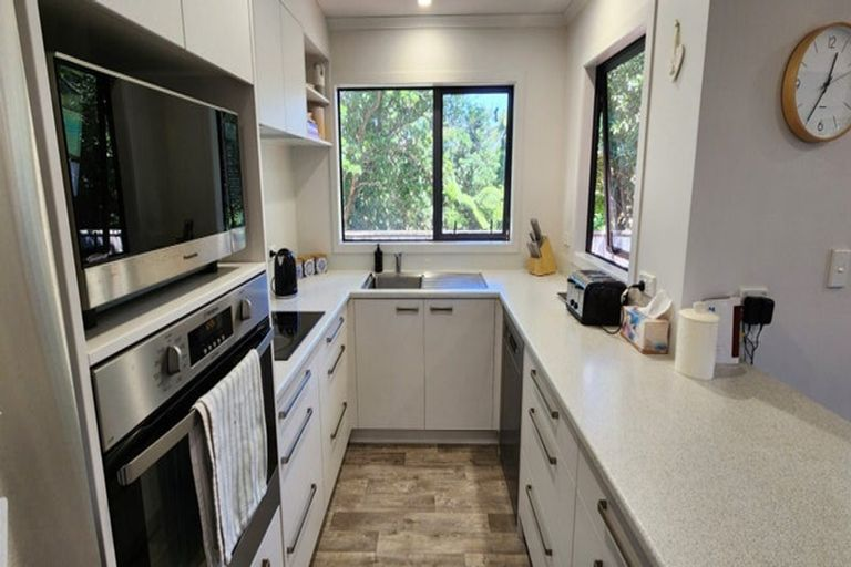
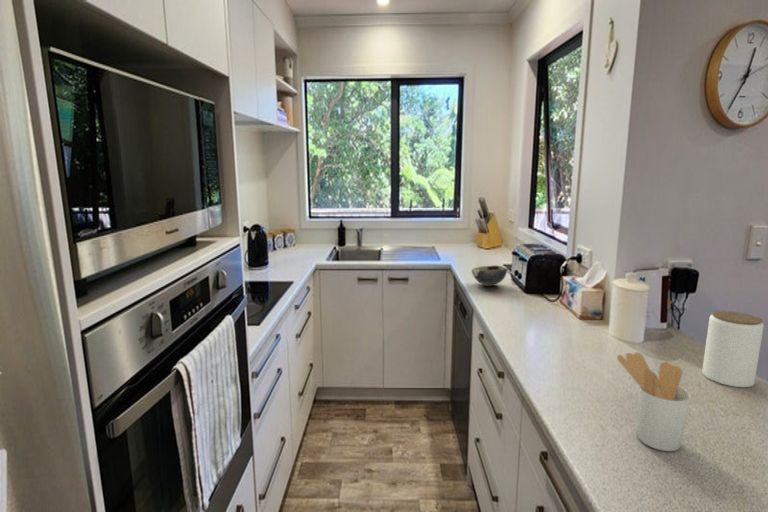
+ jar (731, 347)
+ bowl (488, 275)
+ utensil holder (650, 397)
